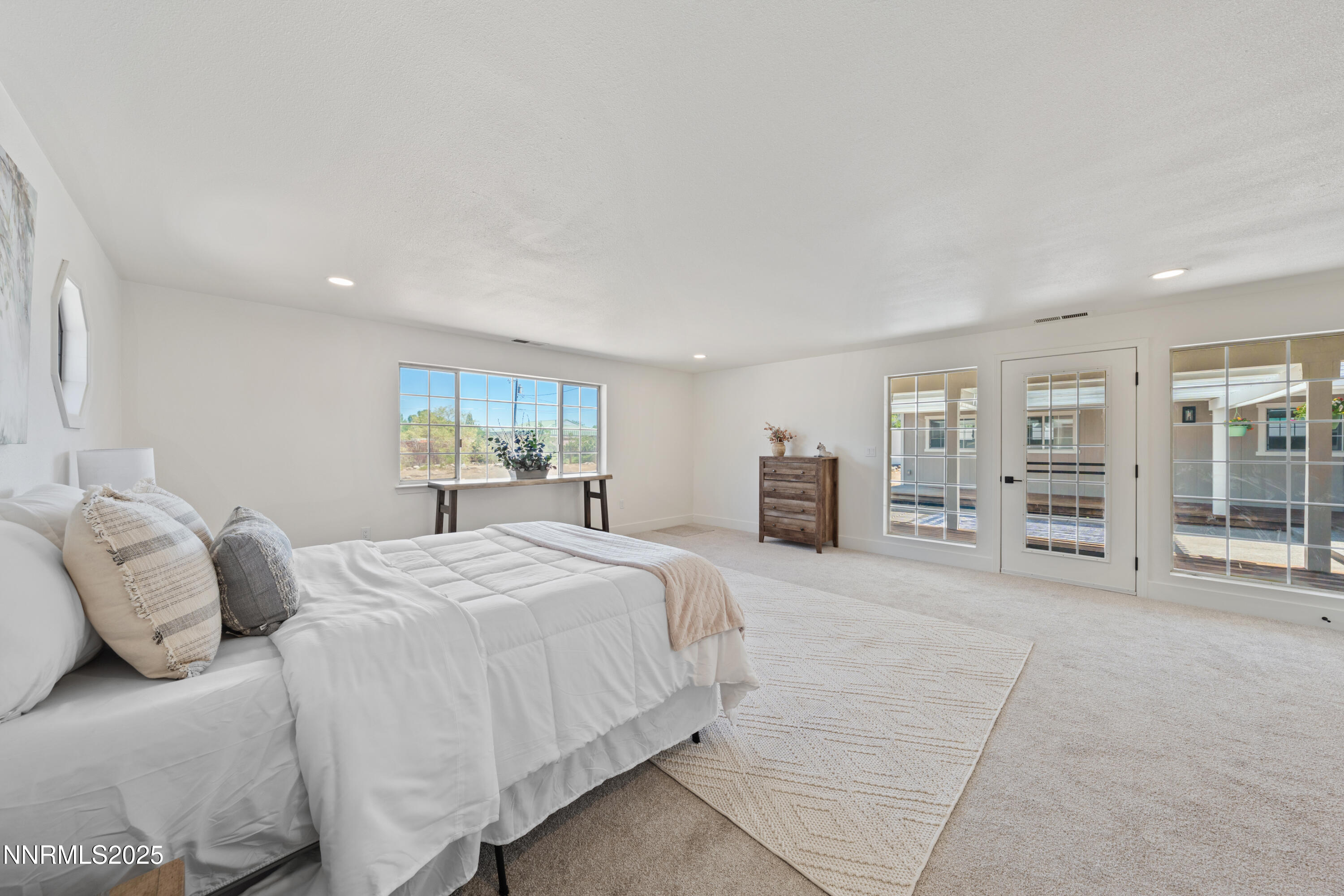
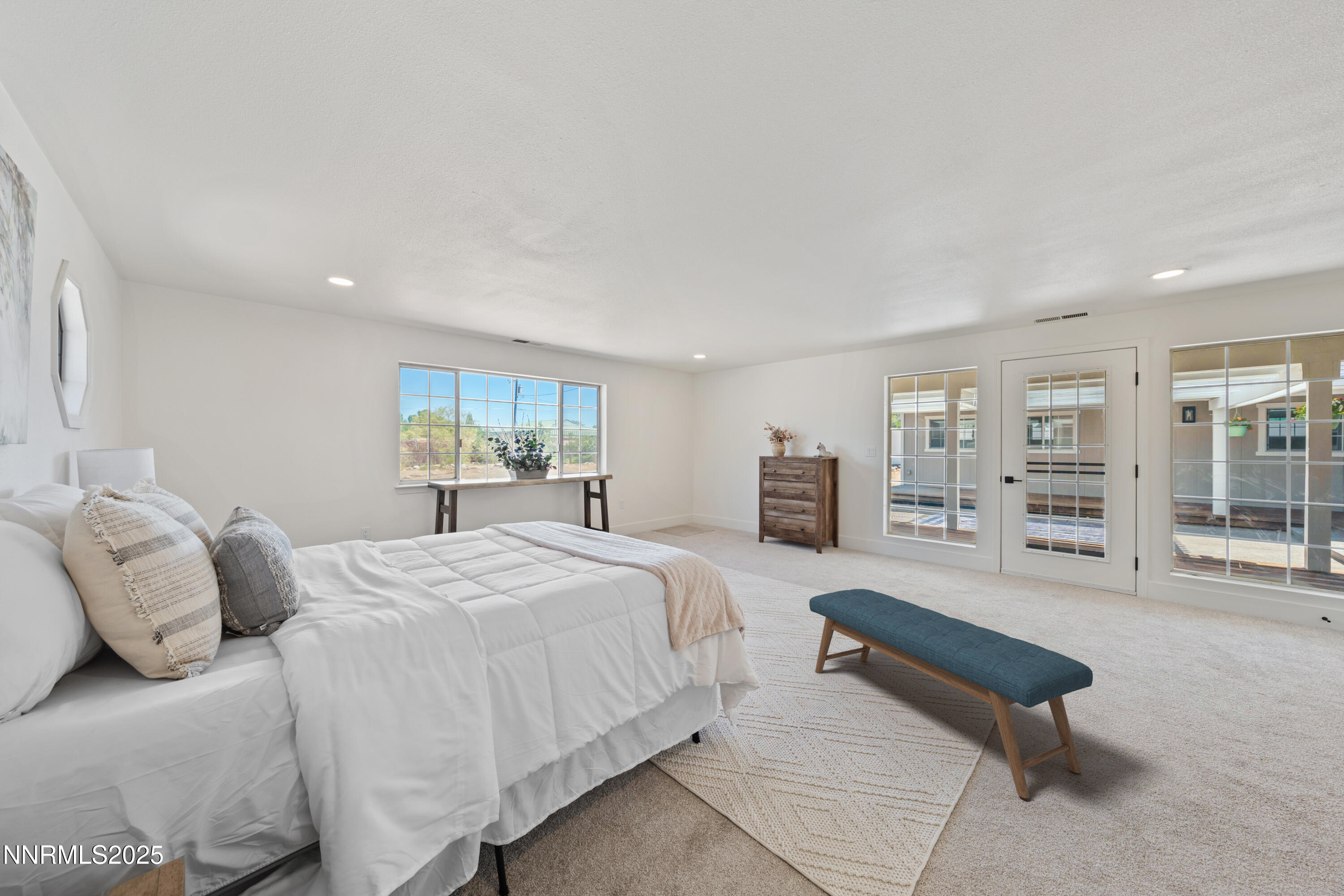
+ bench (924, 665)
